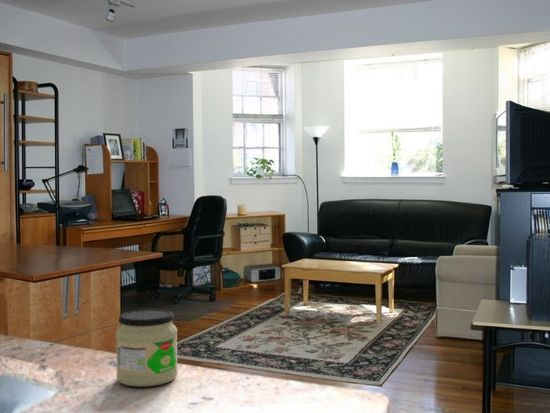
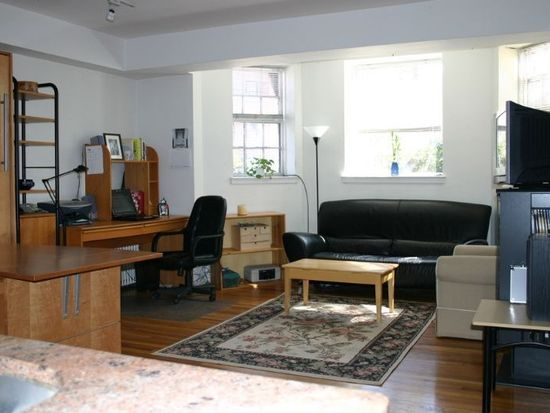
- jar (147, 346)
